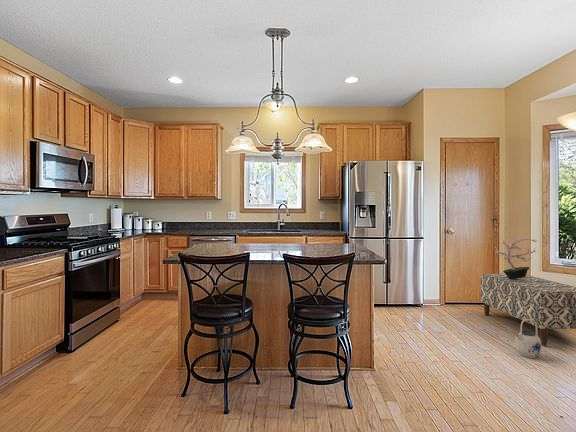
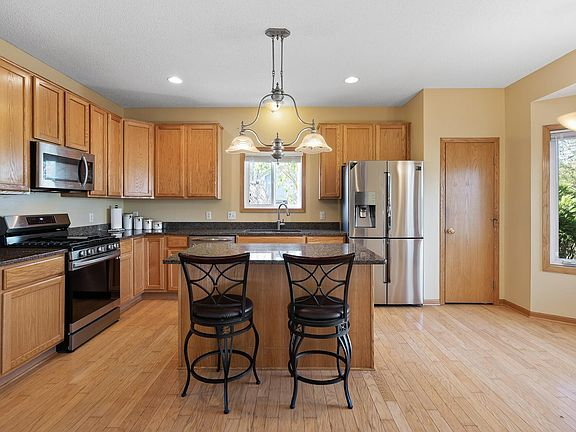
- potted plant (524, 258)
- teapot (526, 337)
- bench (530, 304)
